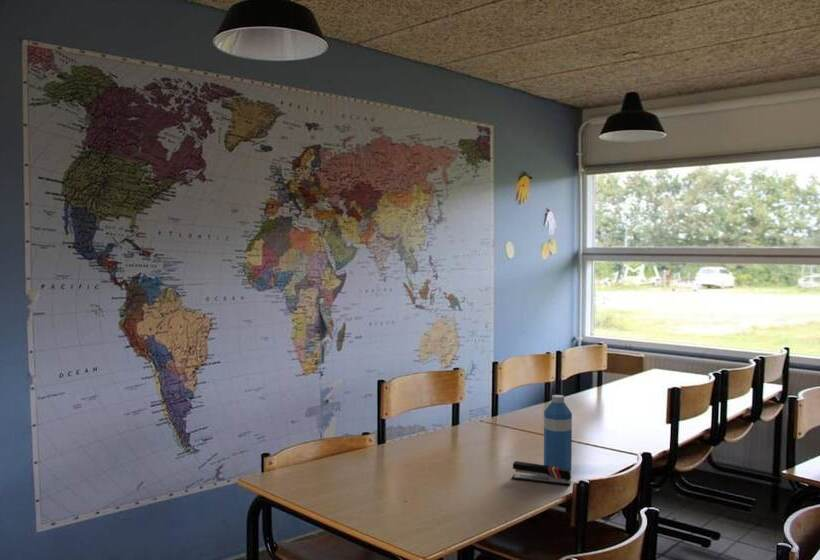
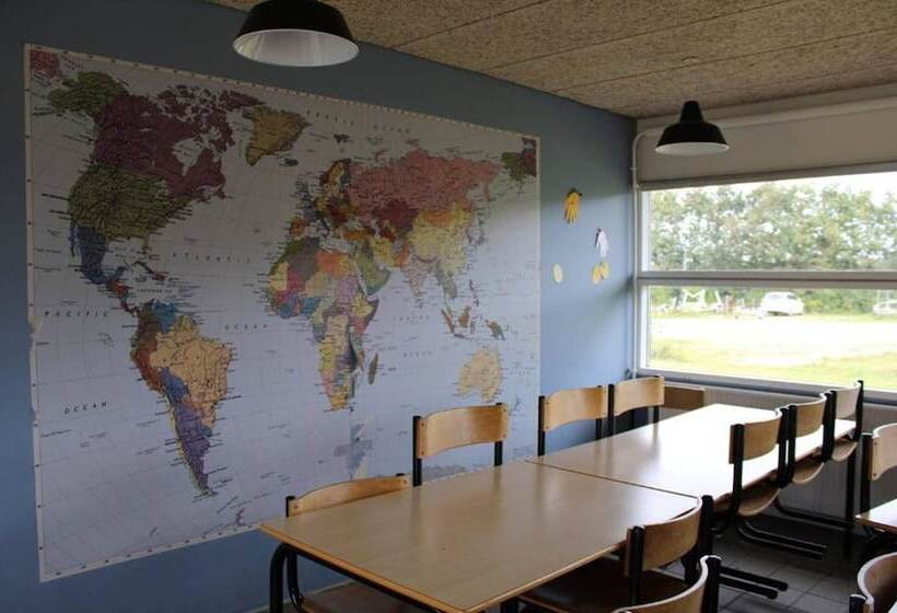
- water bottle (557, 432)
- stapler (541, 472)
